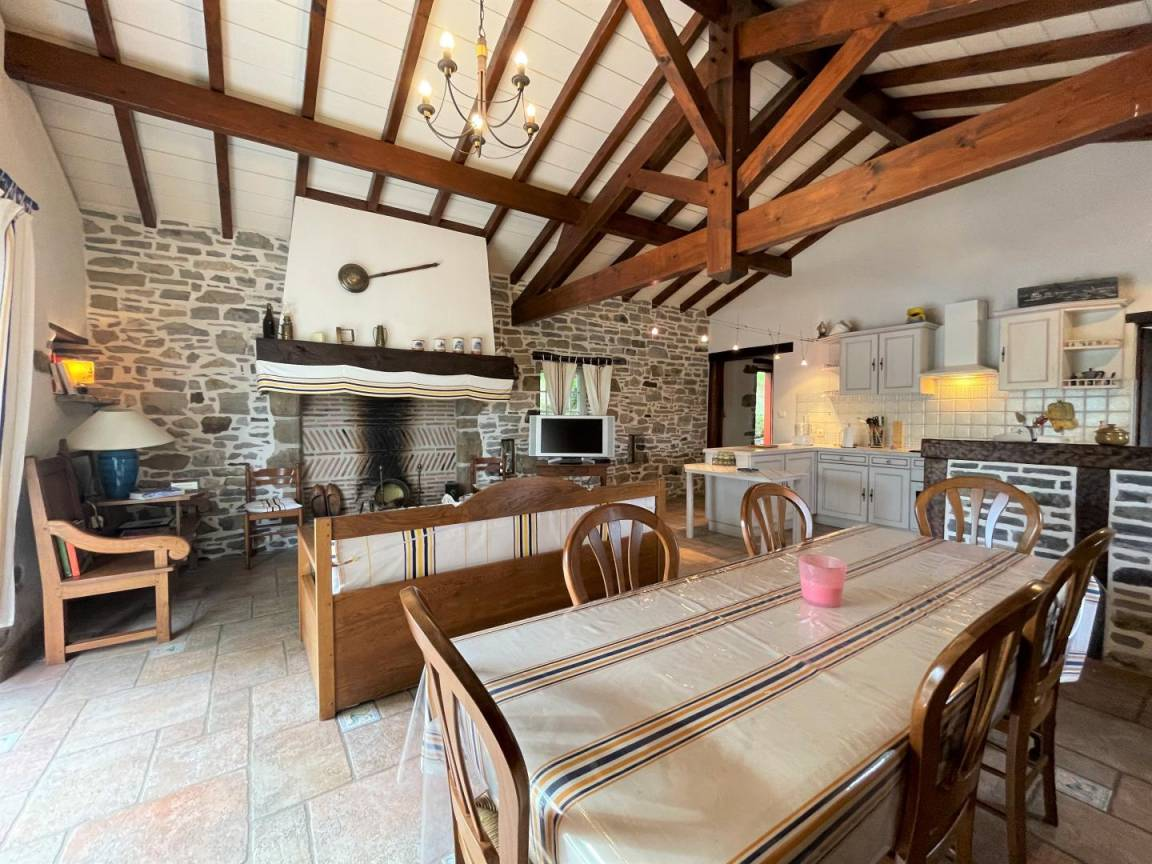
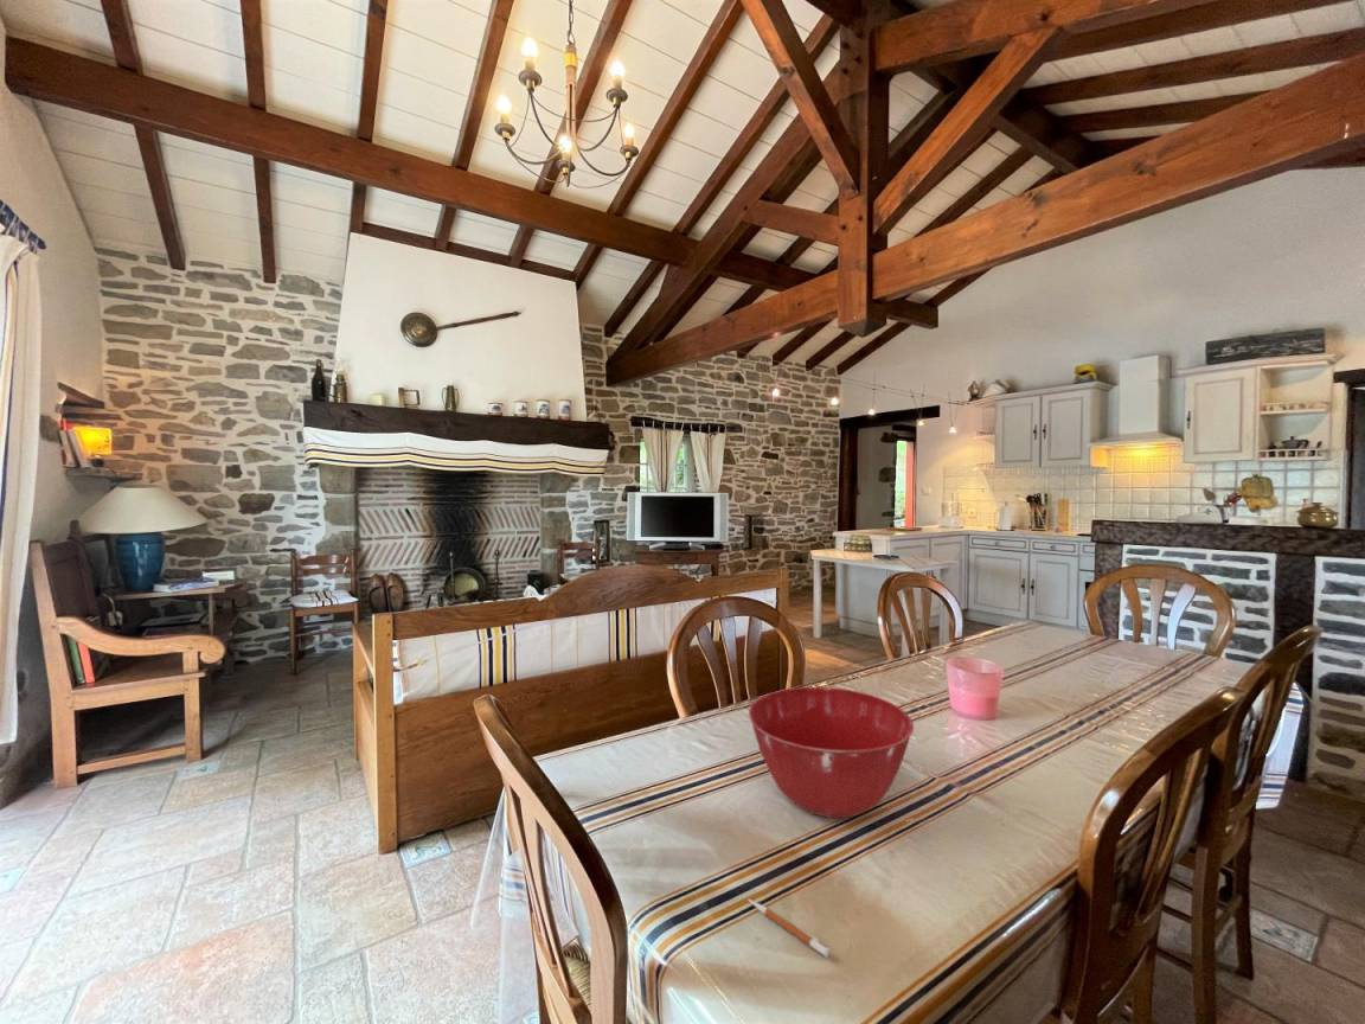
+ mixing bowl (828, 754)
+ pen (786, 923)
